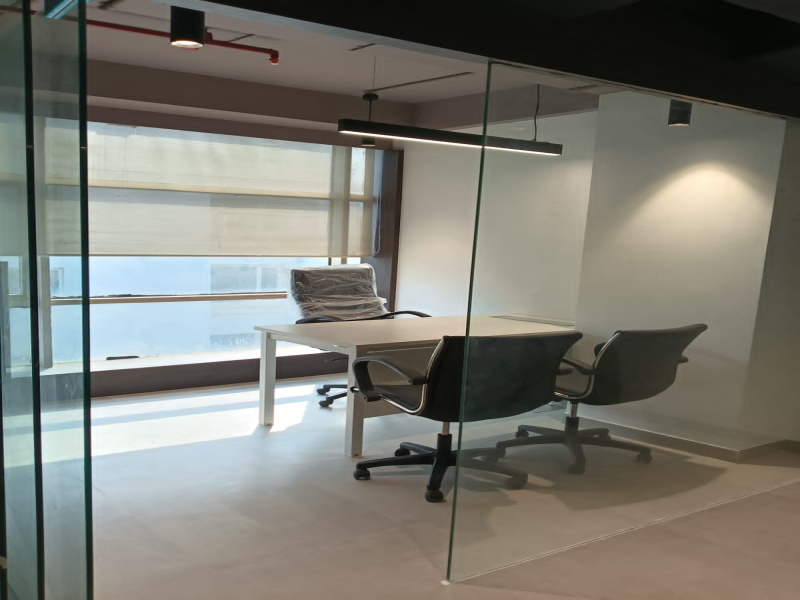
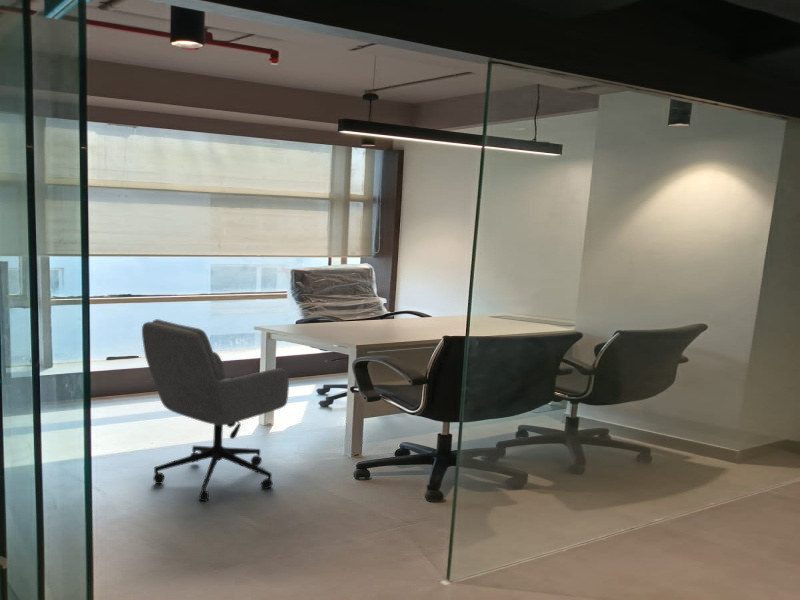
+ office chair (216, 400)
